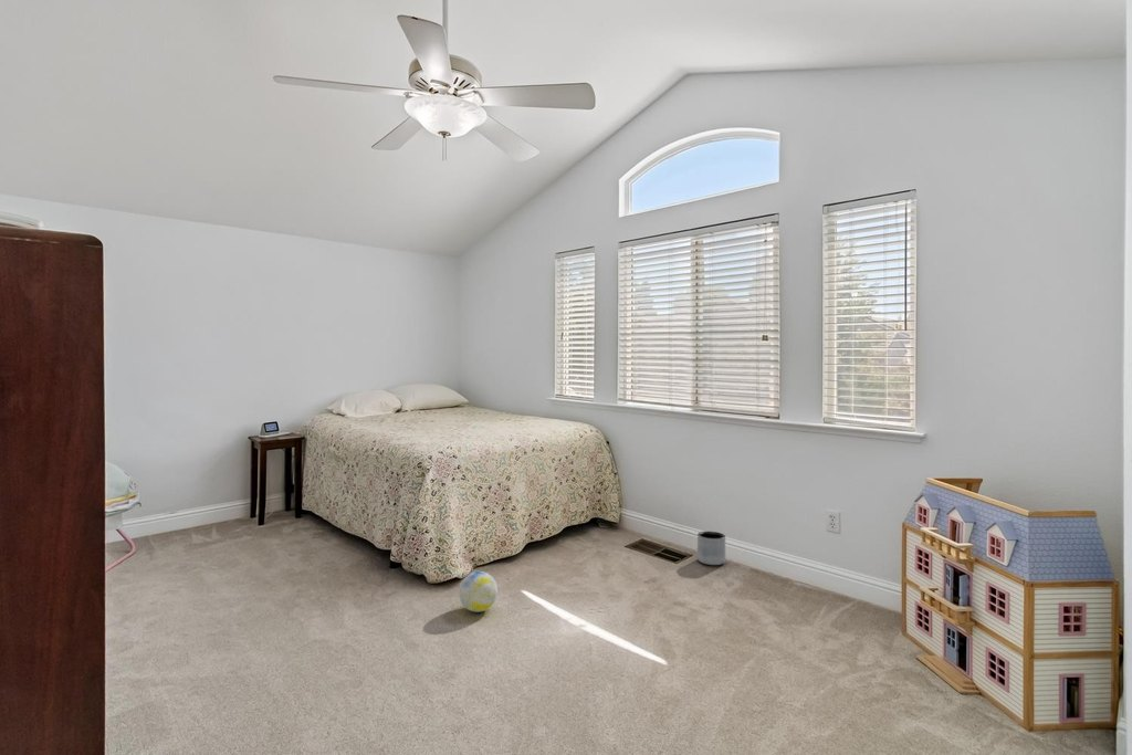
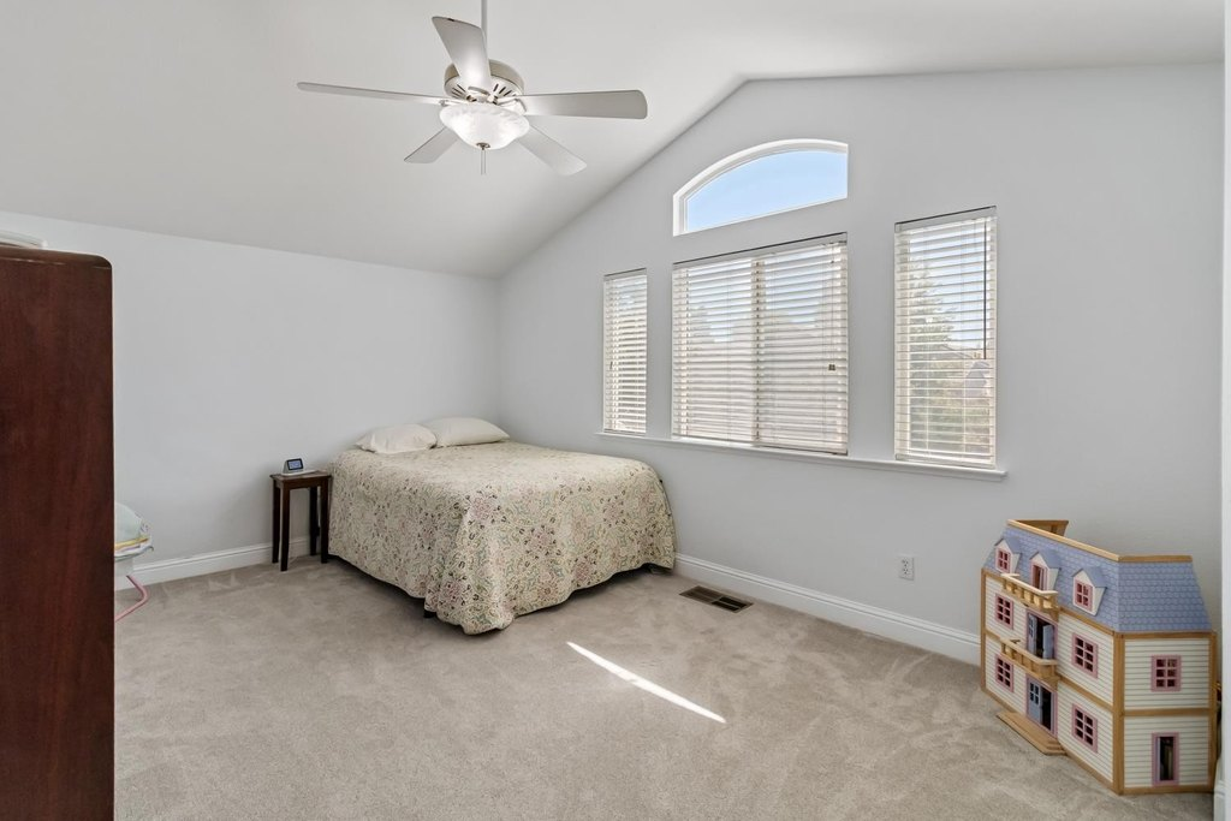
- planter (711, 547)
- ball (478, 590)
